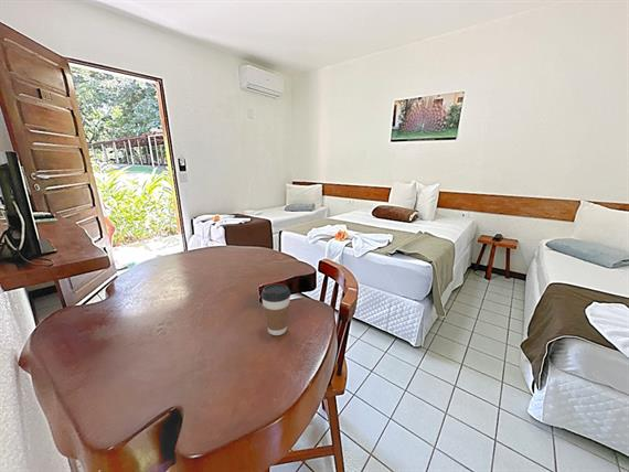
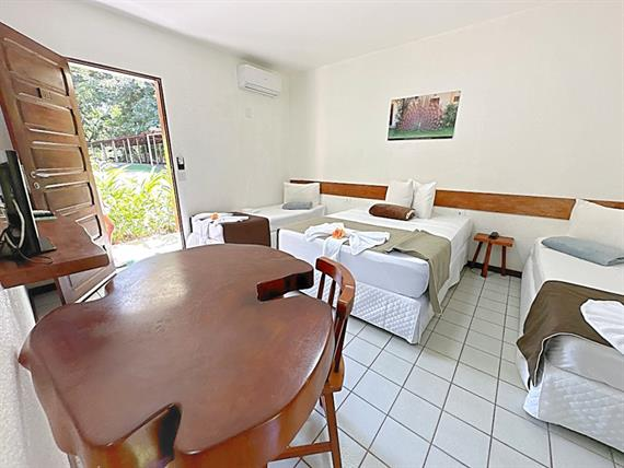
- coffee cup (276, 309)
